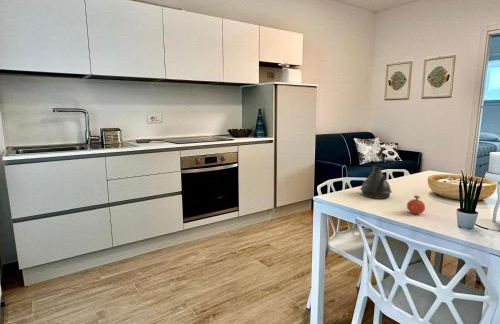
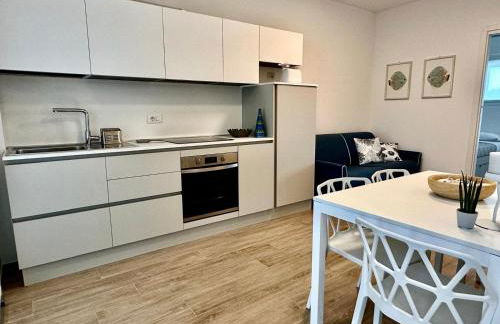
- teapot (377, 183)
- apple (416, 204)
